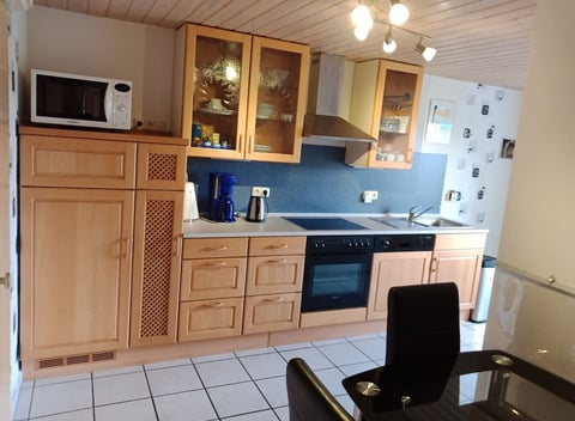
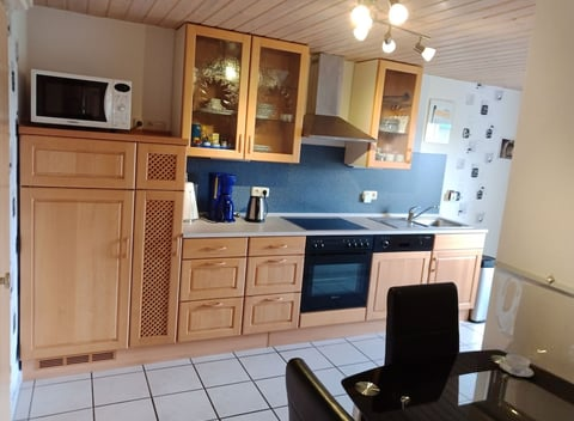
+ chinaware (517, 365)
